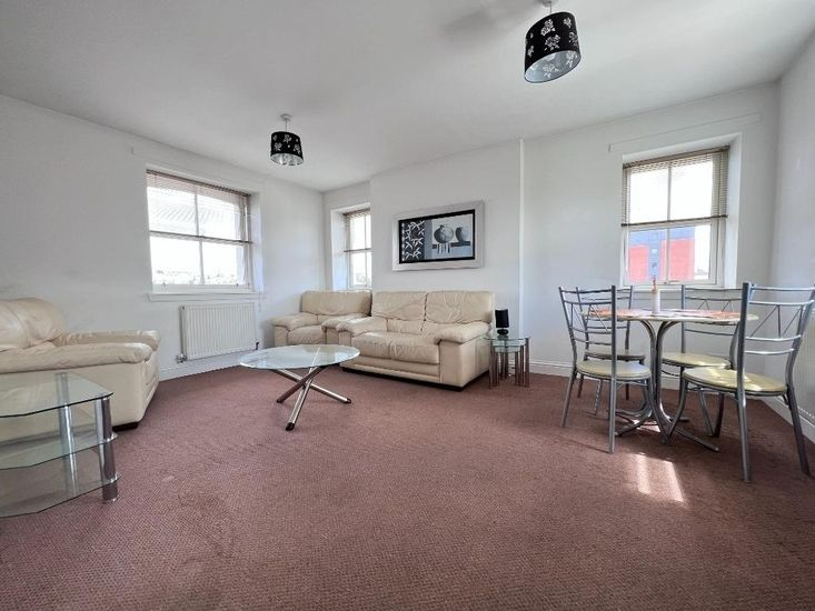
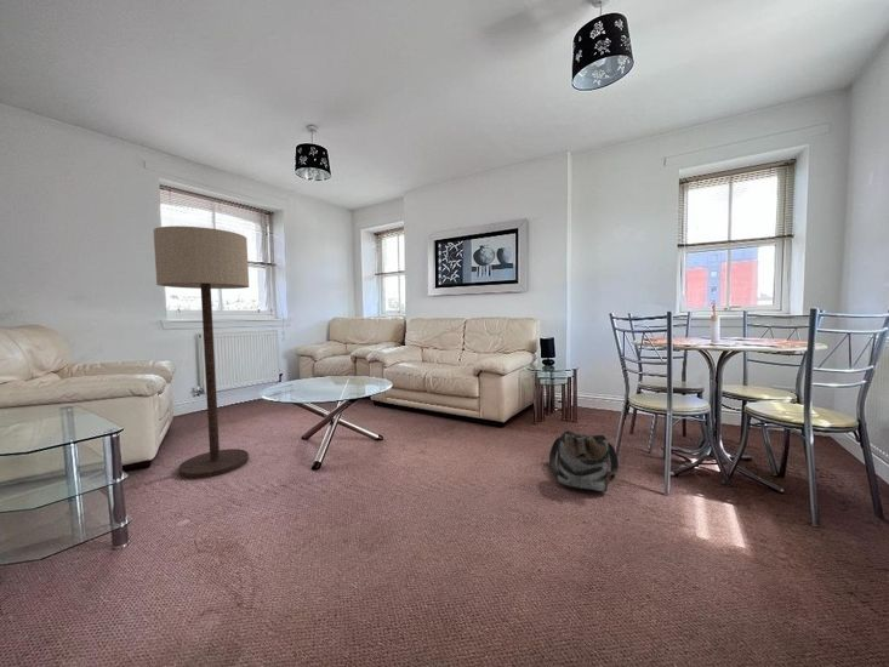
+ backpack (582, 456)
+ floor lamp (209, 352)
